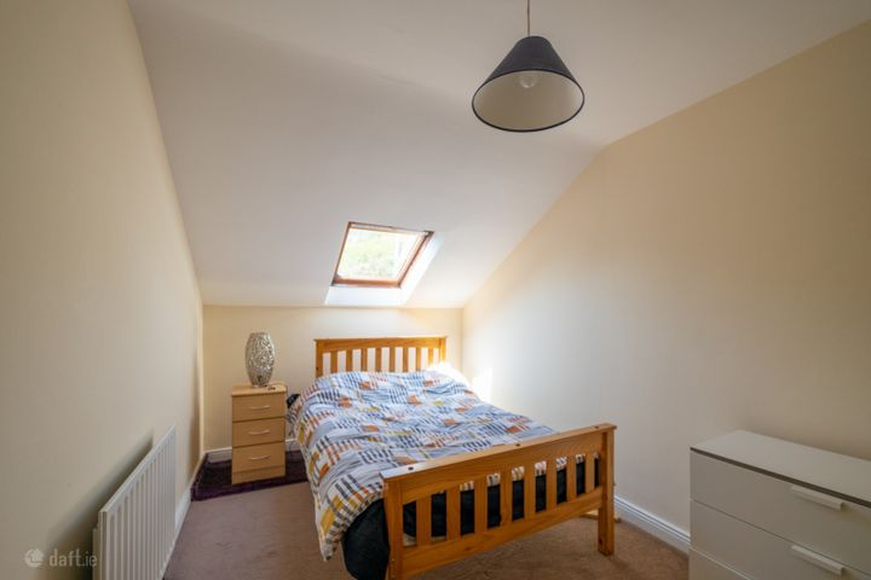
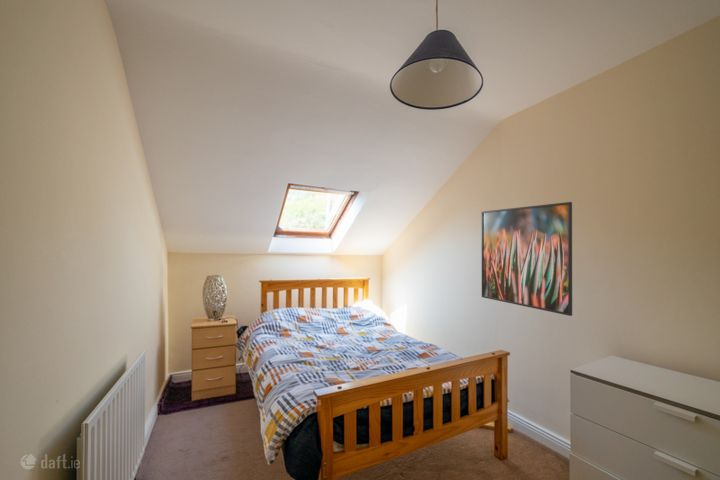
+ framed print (520, 256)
